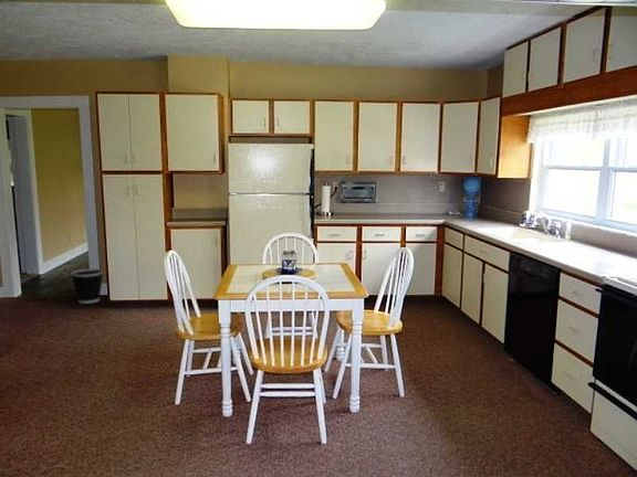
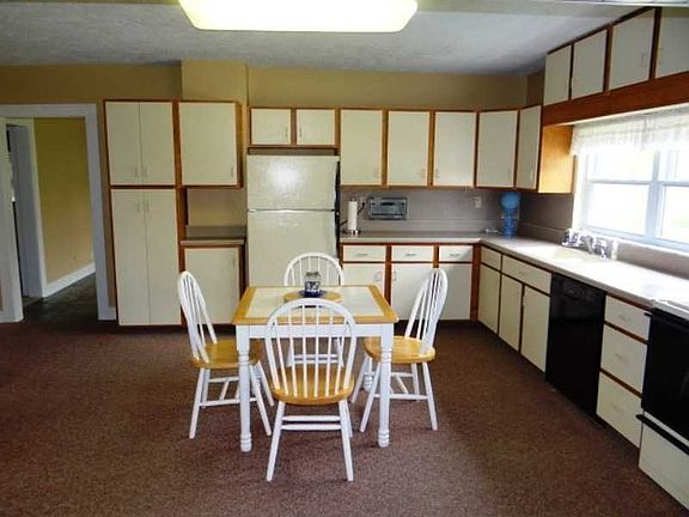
- wastebasket (87, 286)
